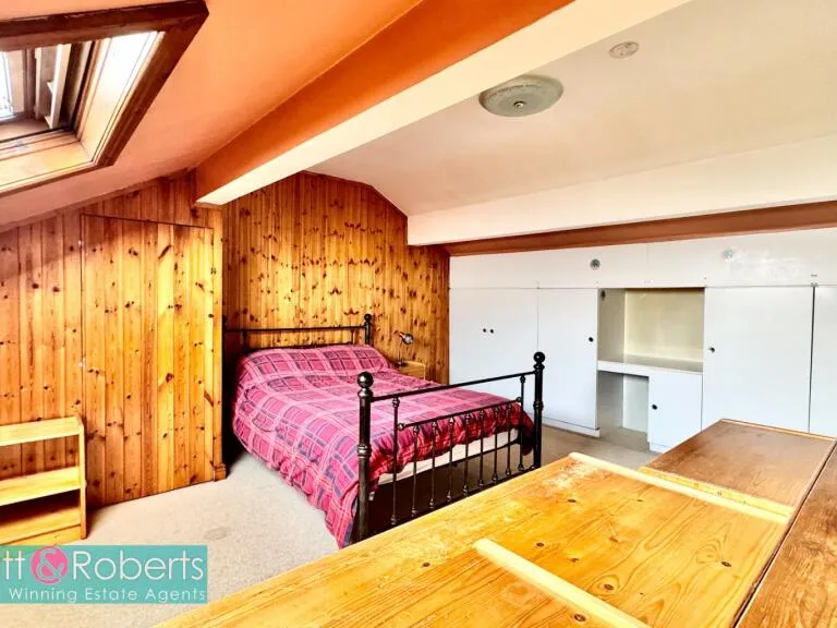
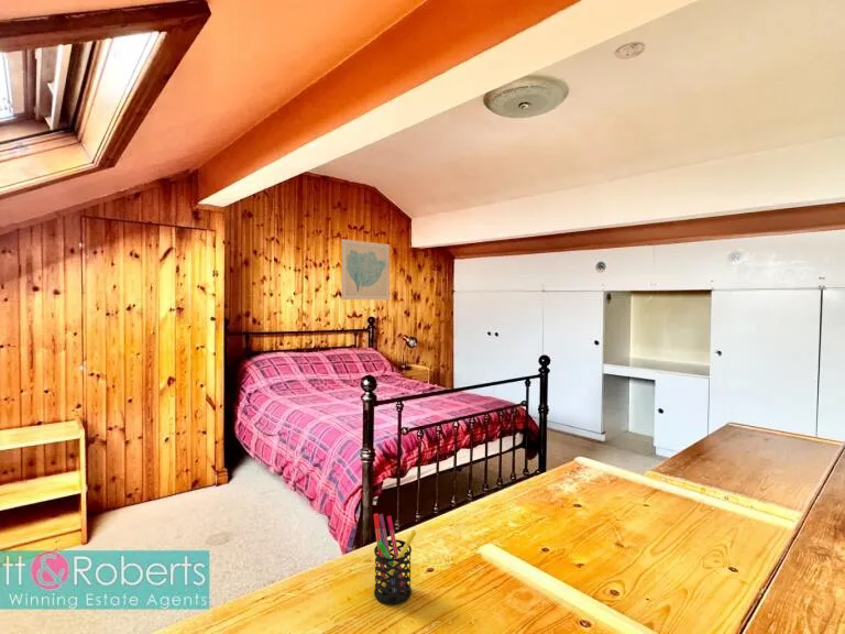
+ pen holder (388, 556)
+ wall art (366, 271)
